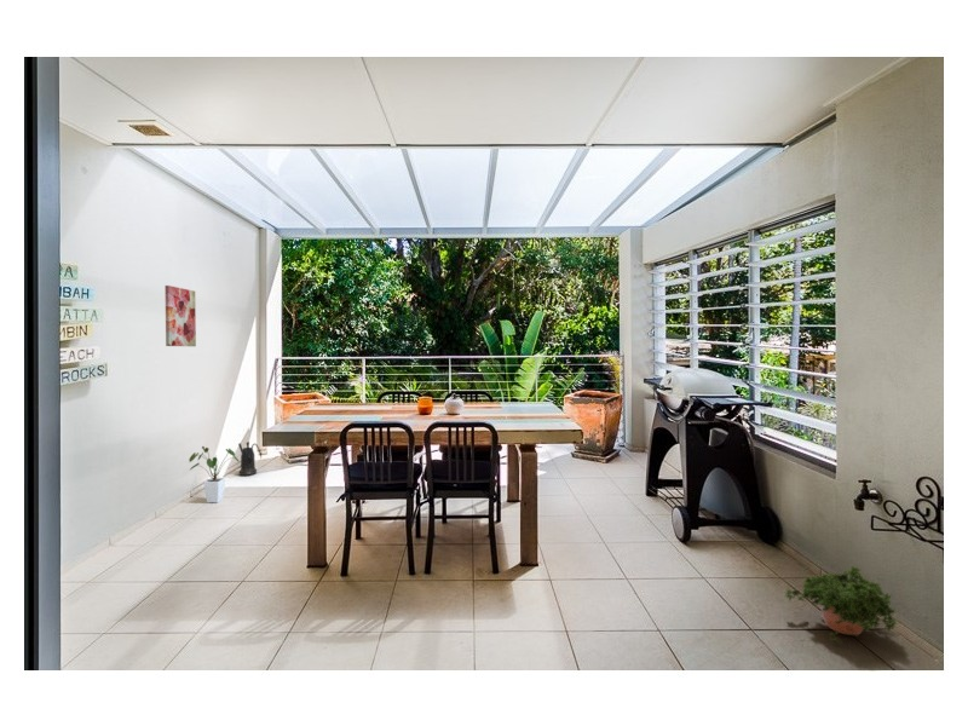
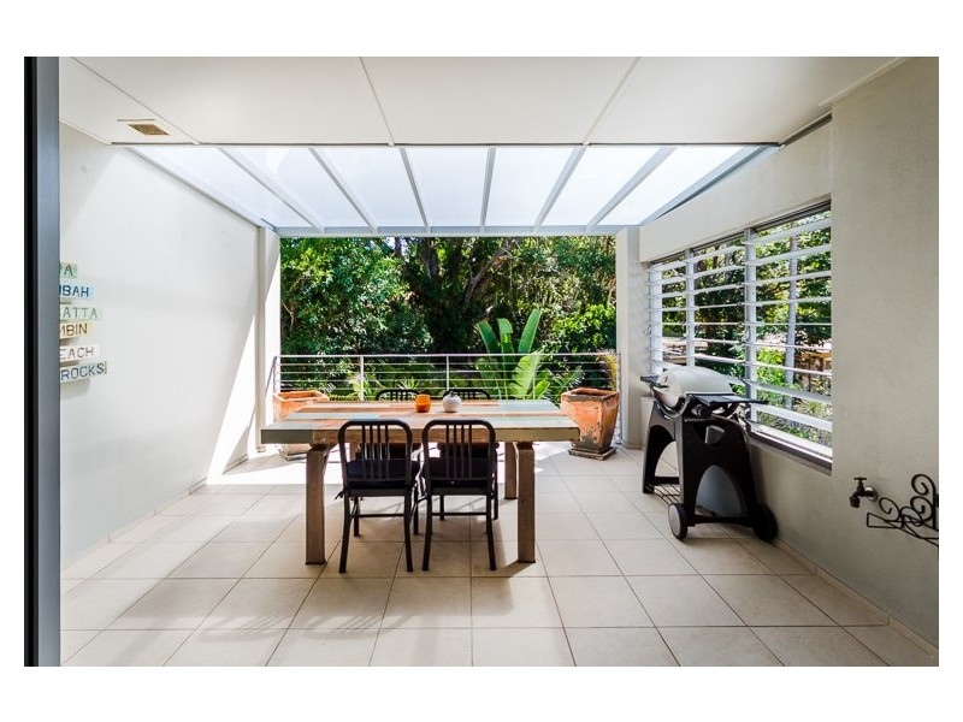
- house plant (215, 473)
- watering can (249, 457)
- wall art (180, 317)
- potted plant (845, 600)
